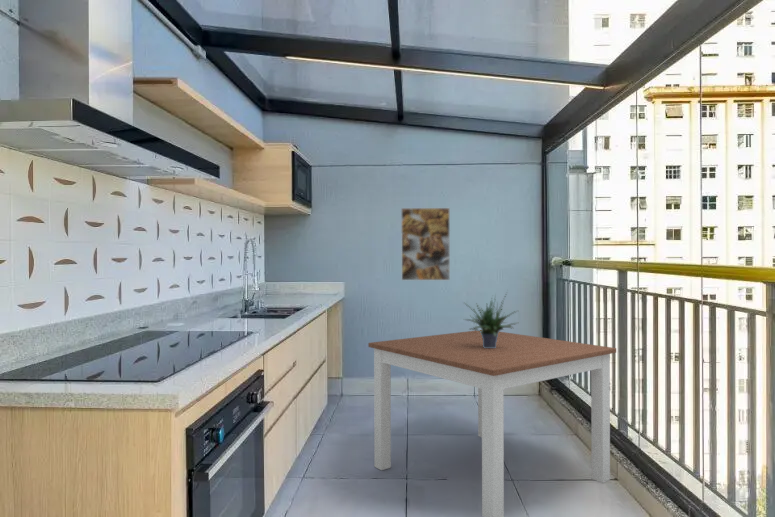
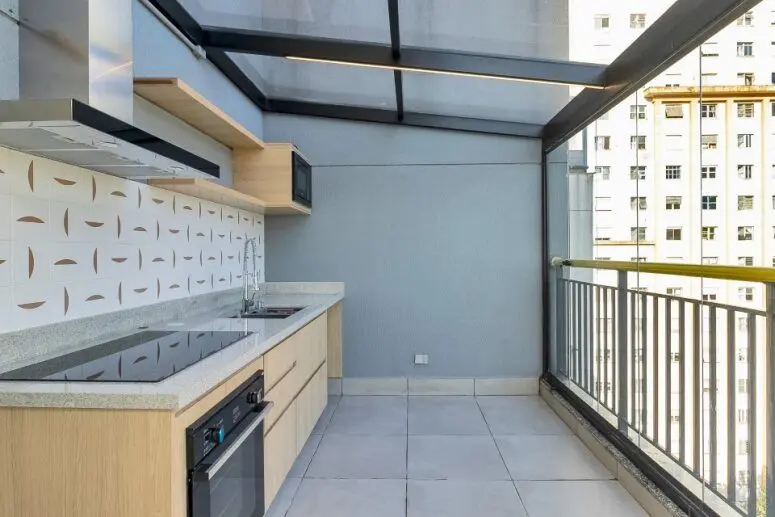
- dining table (488, 409)
- potted plant (488, 317)
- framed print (425, 244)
